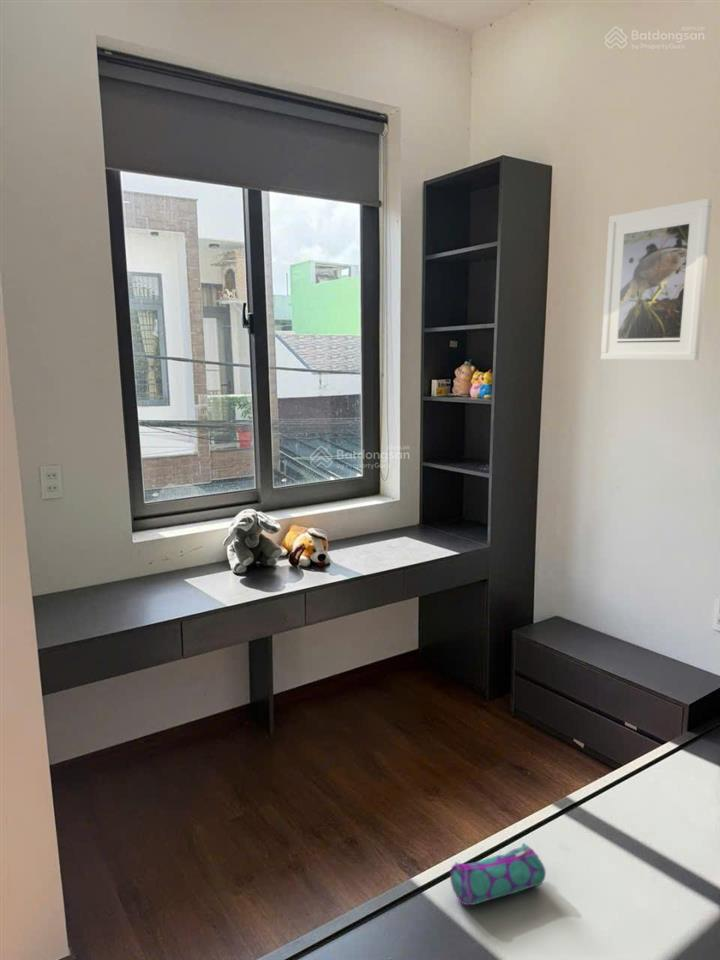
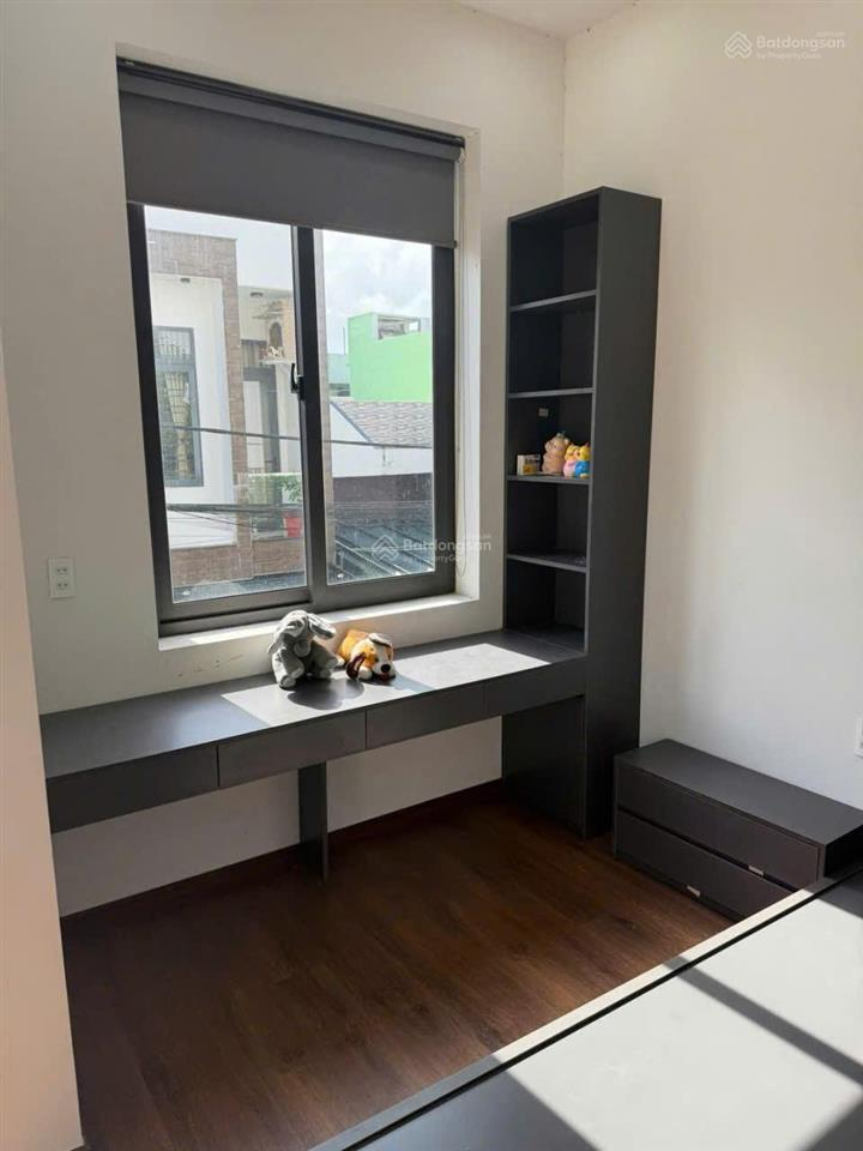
- pencil case (497, 873)
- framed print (652, 285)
